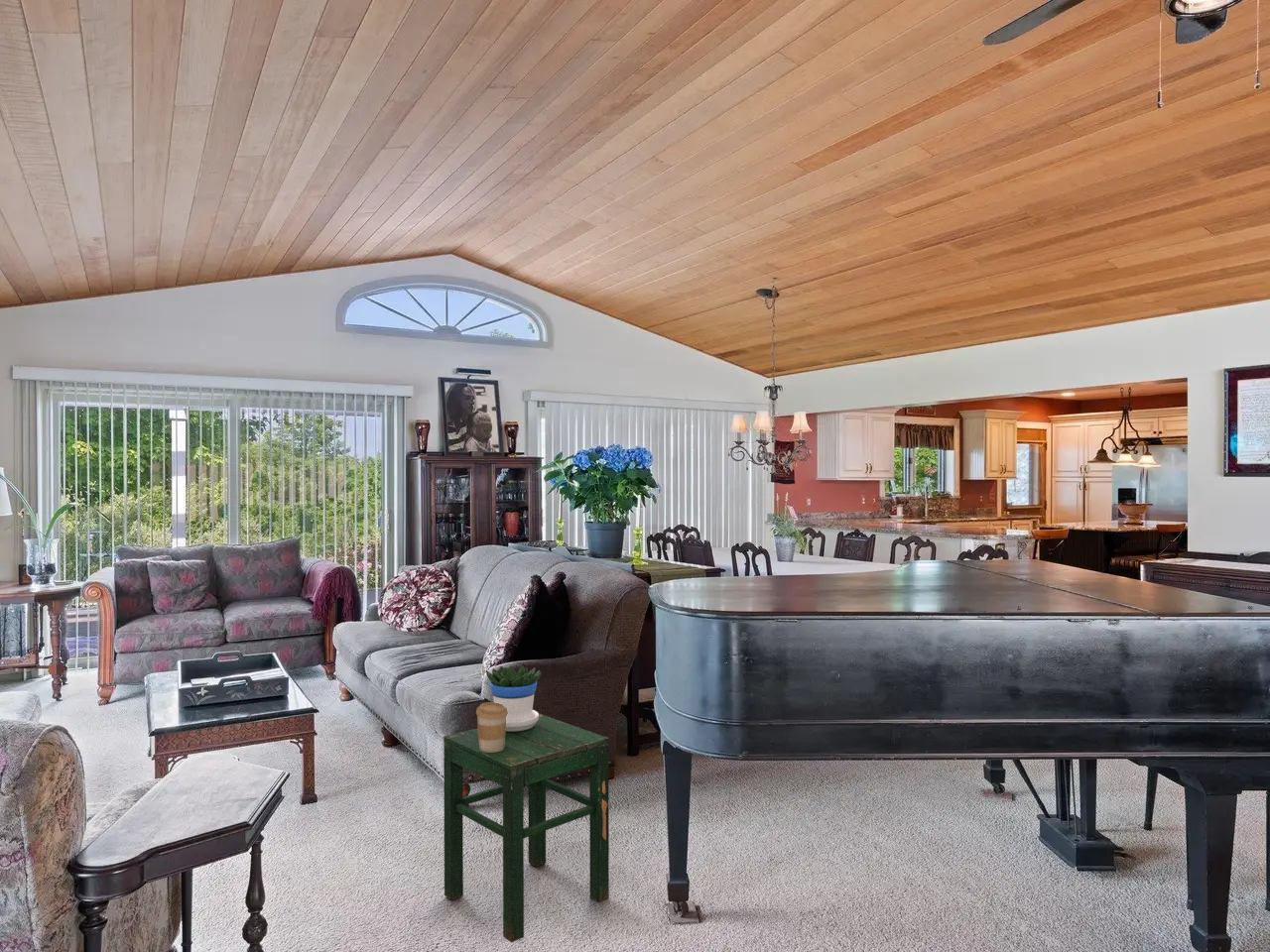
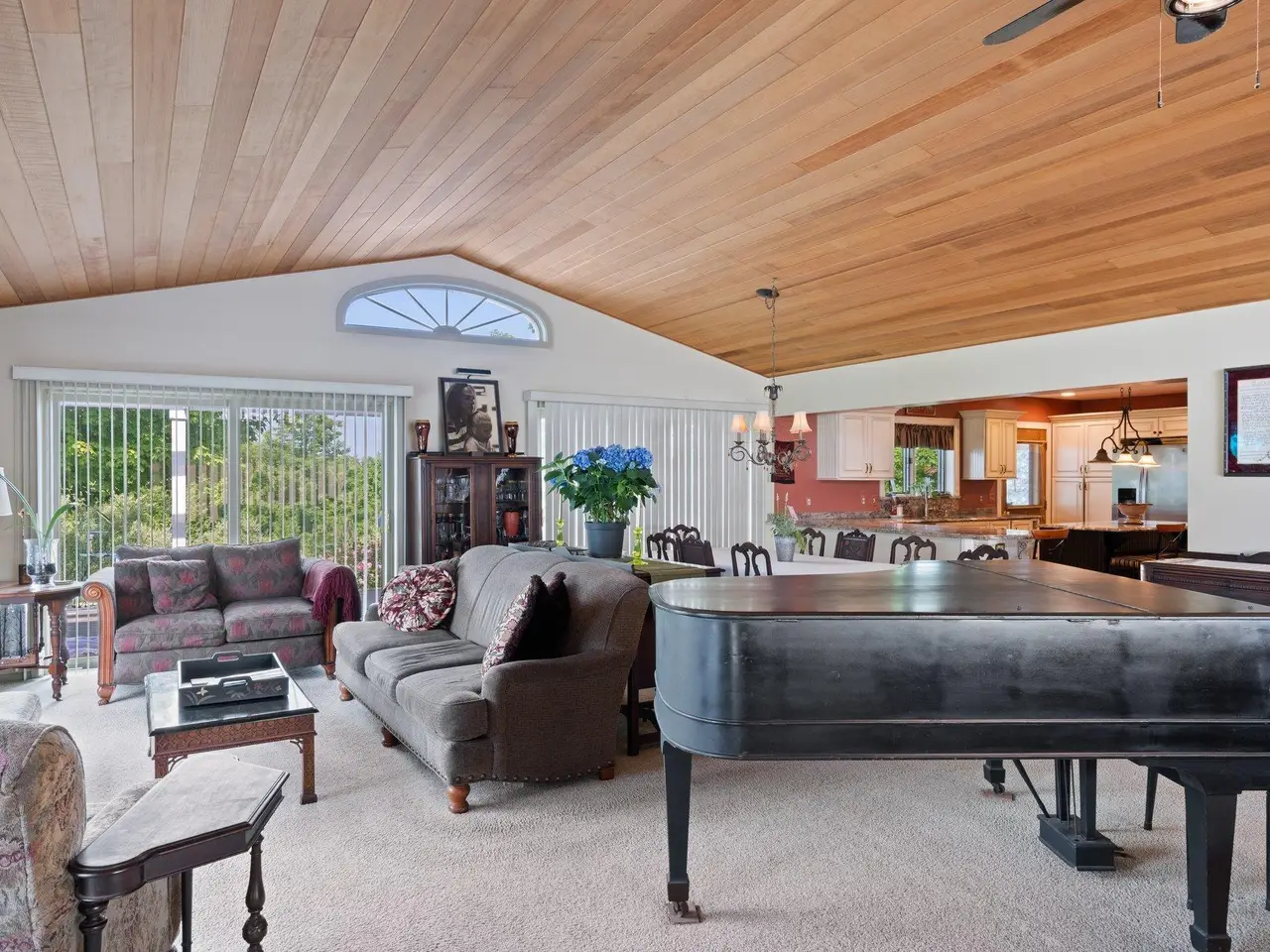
- flowerpot (513, 698)
- coffee cup (491, 726)
- stool (523, 816)
